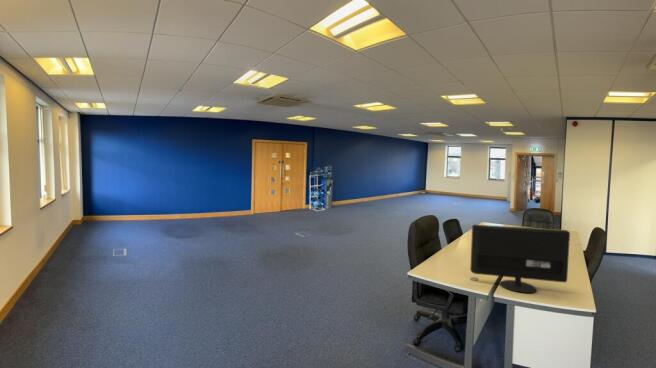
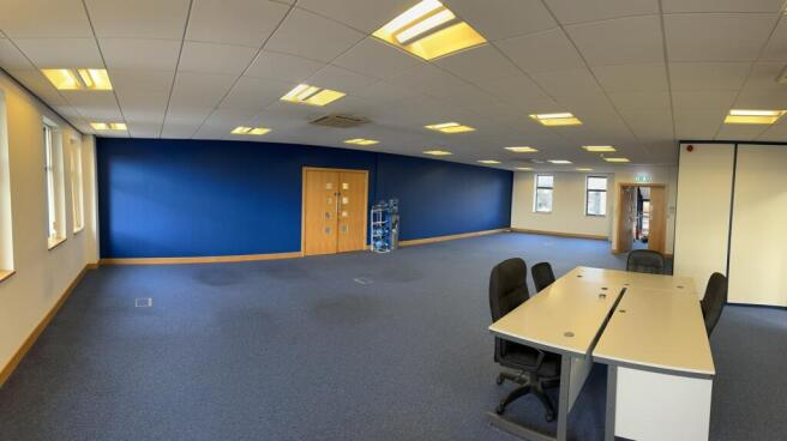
- computer monitor (518, 257)
